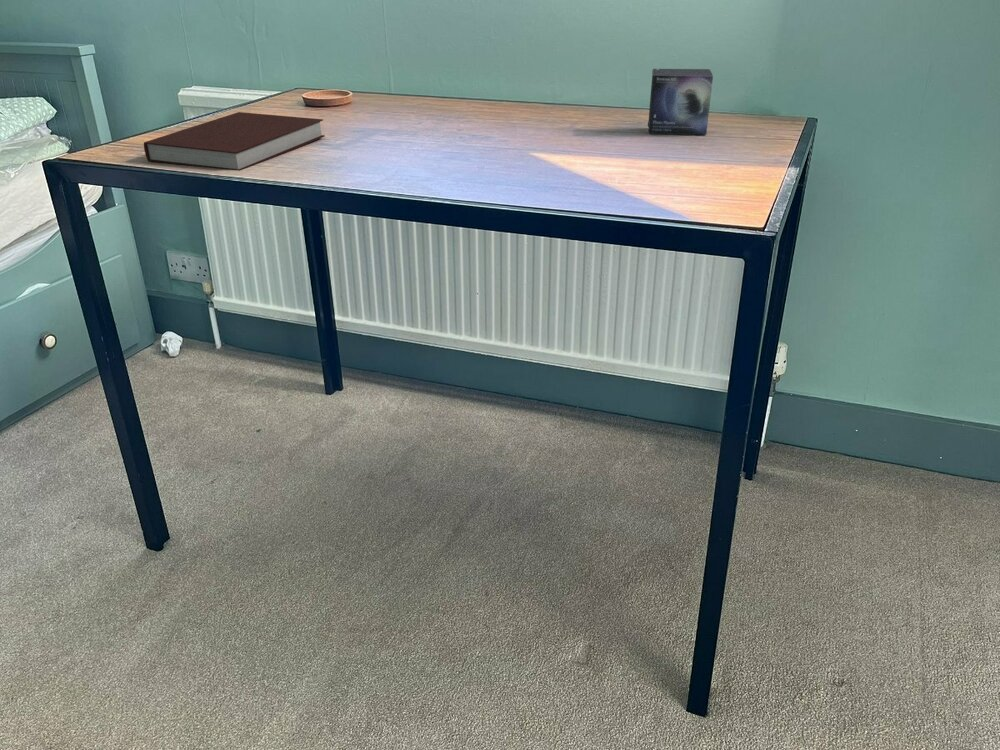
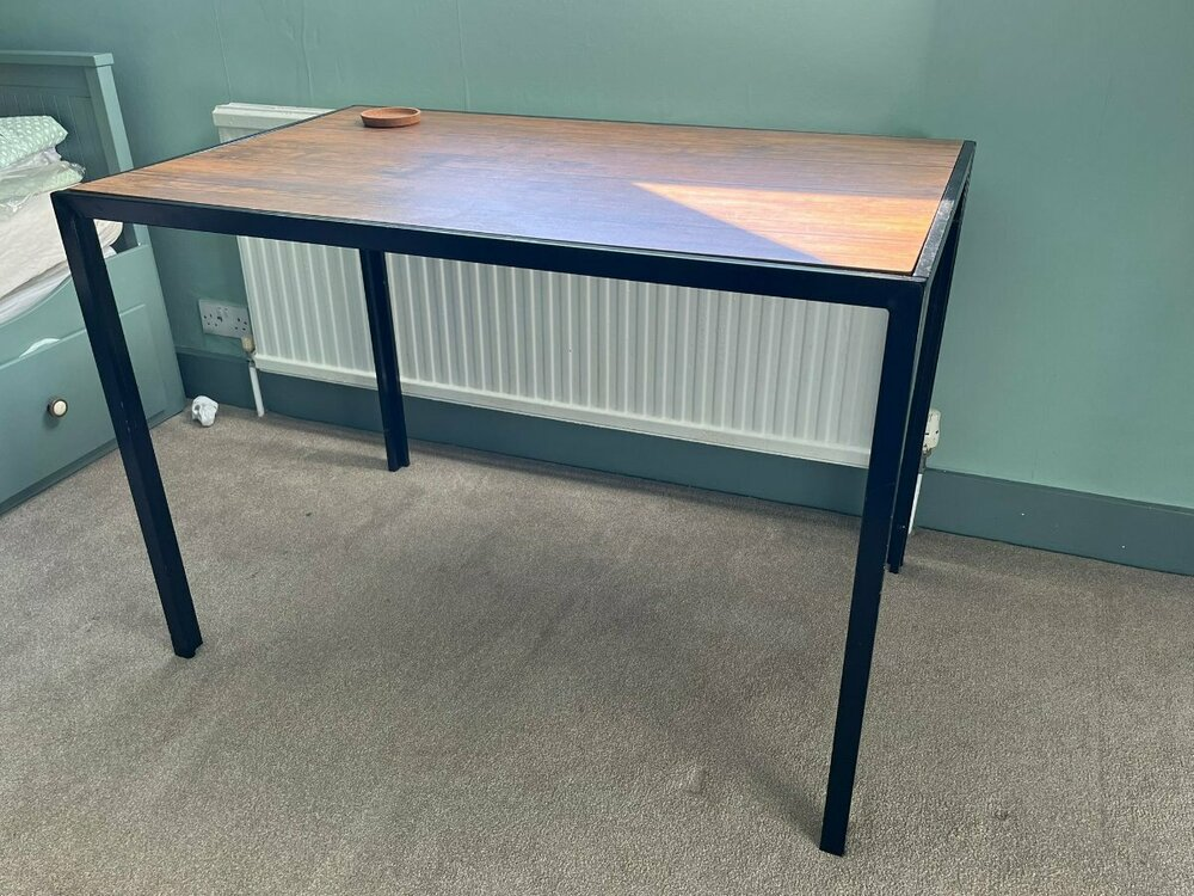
- notebook (238, 139)
- small box (679, 101)
